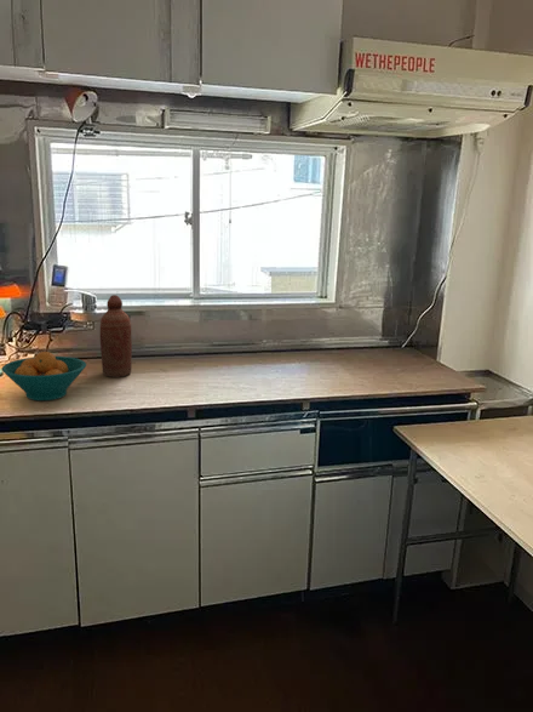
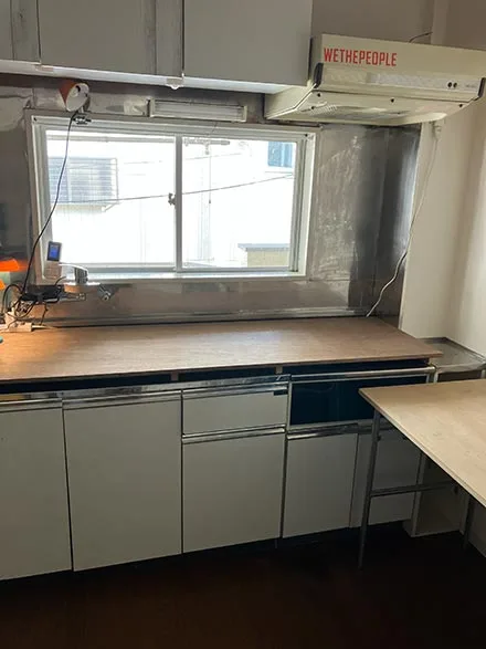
- bottle (115, 335)
- fruit bowl (45, 374)
